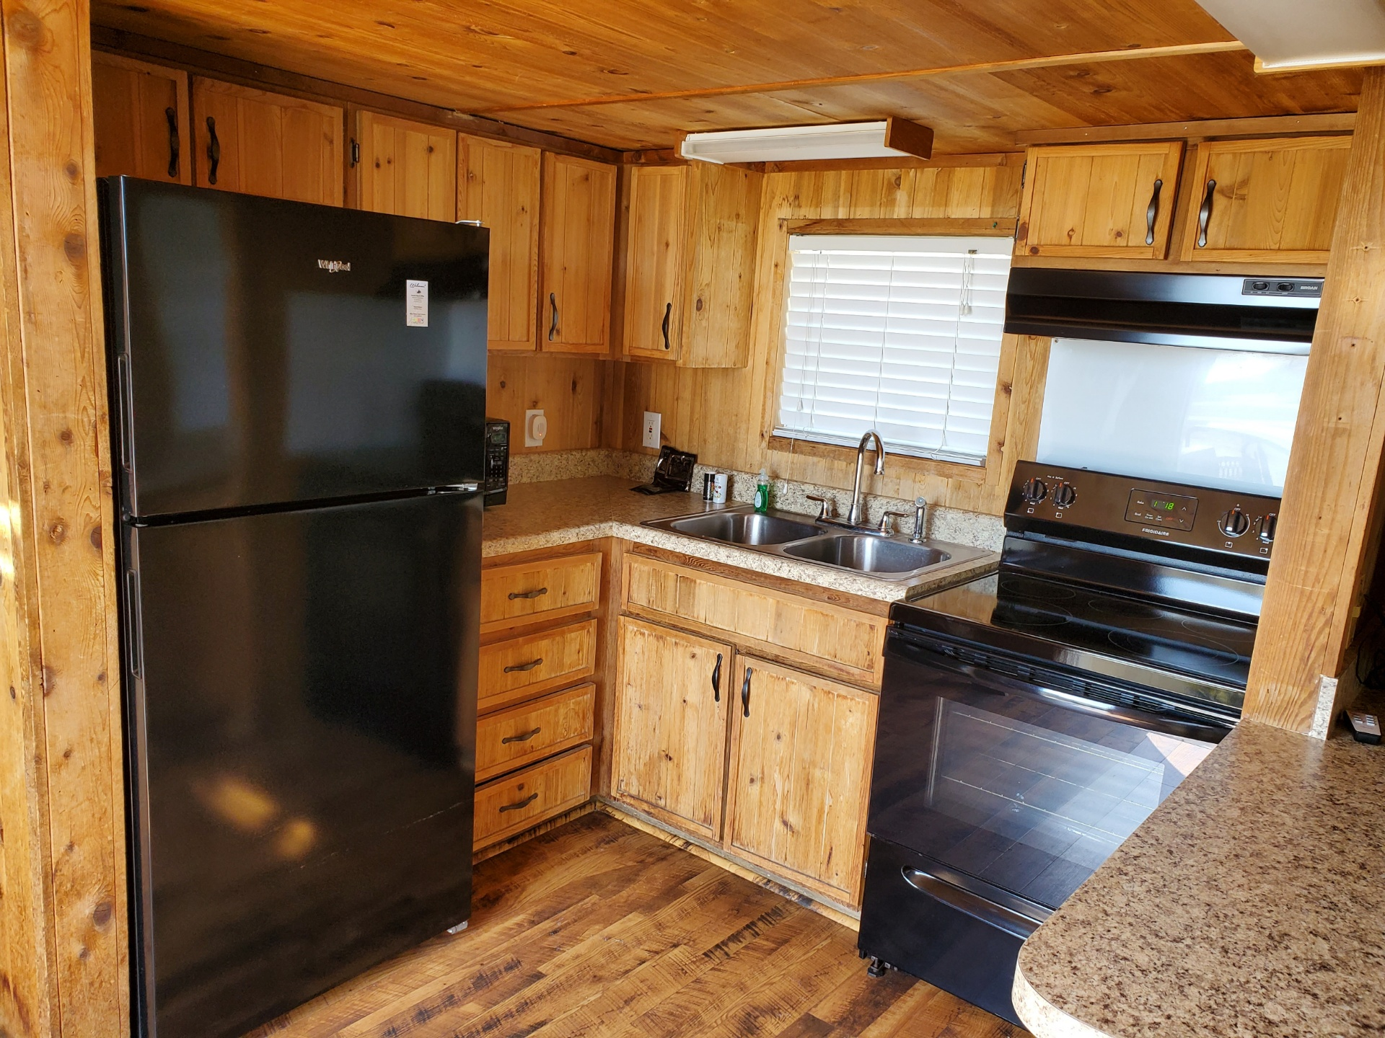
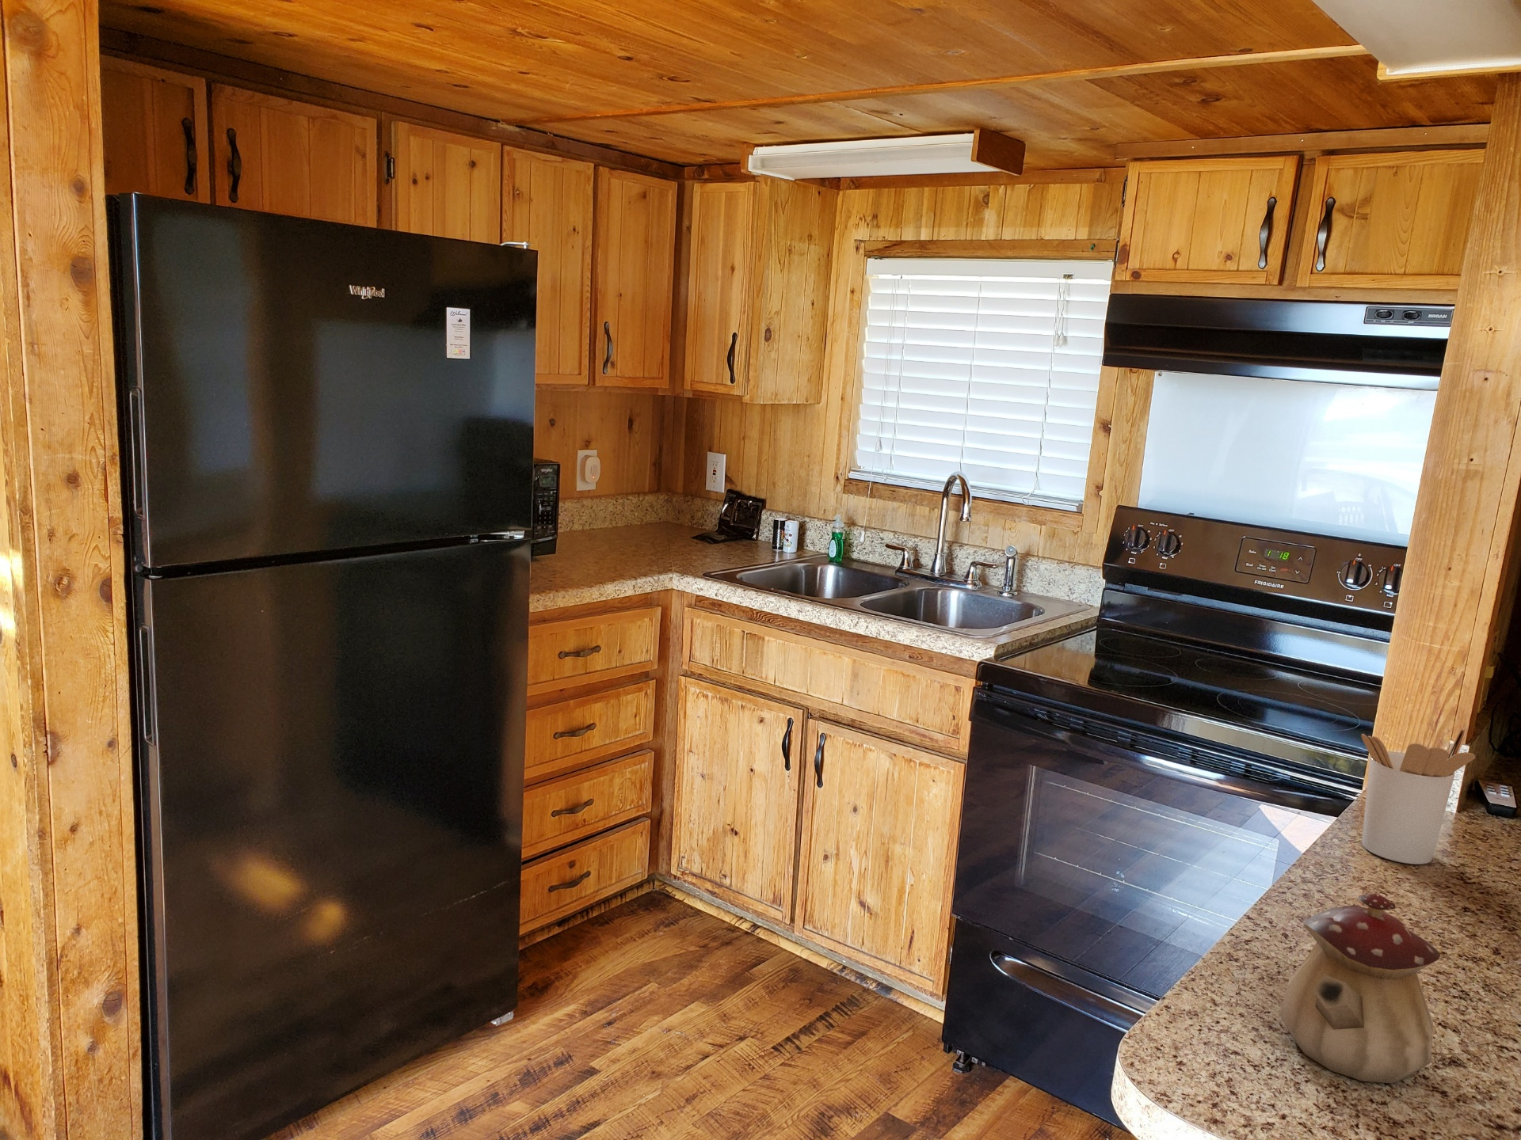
+ teapot (1368, 969)
+ utensil holder (1414, 793)
